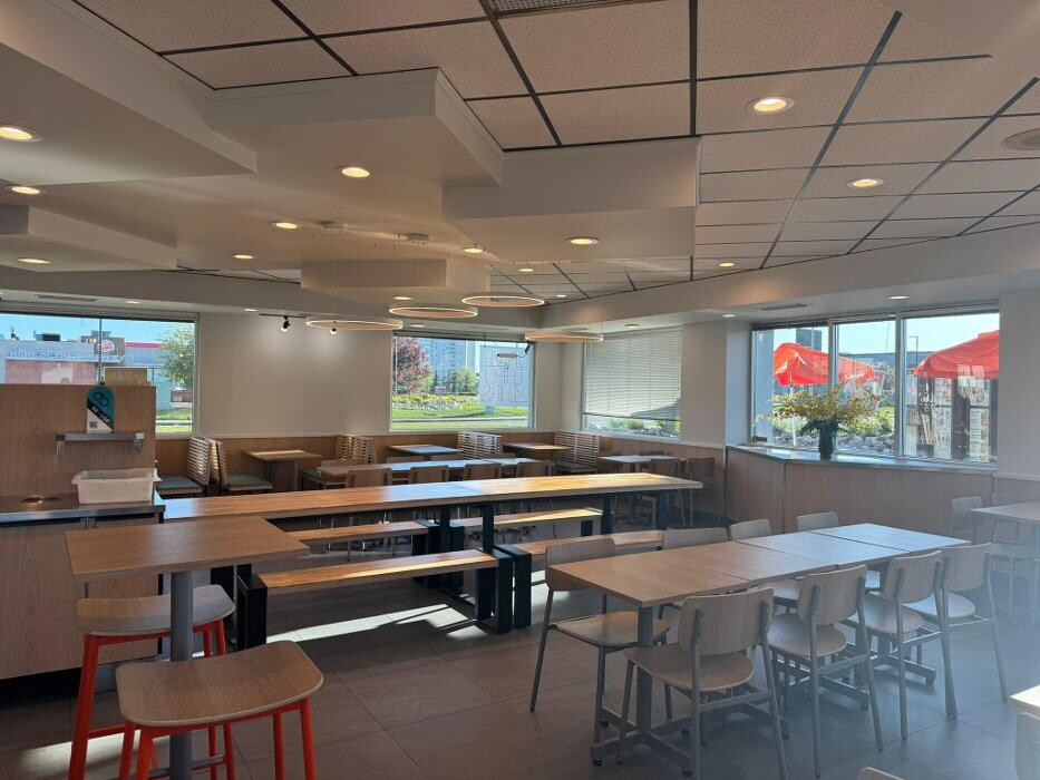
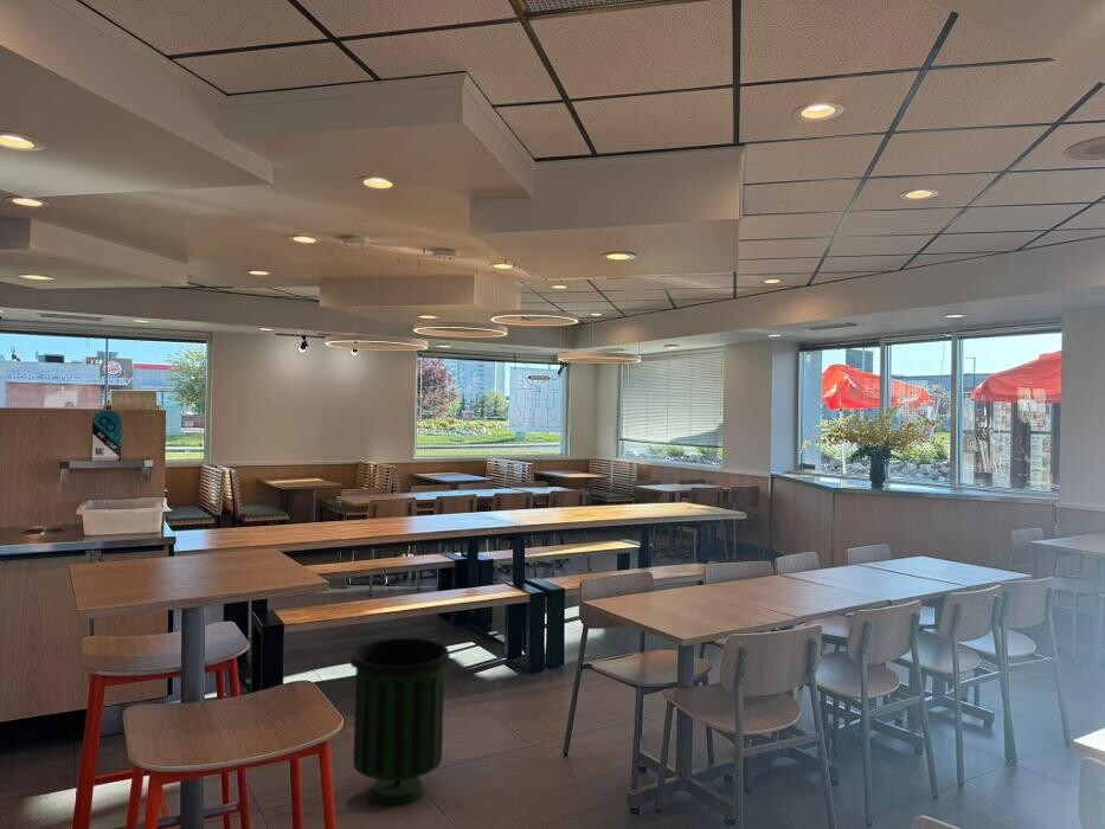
+ trash can (399, 720)
